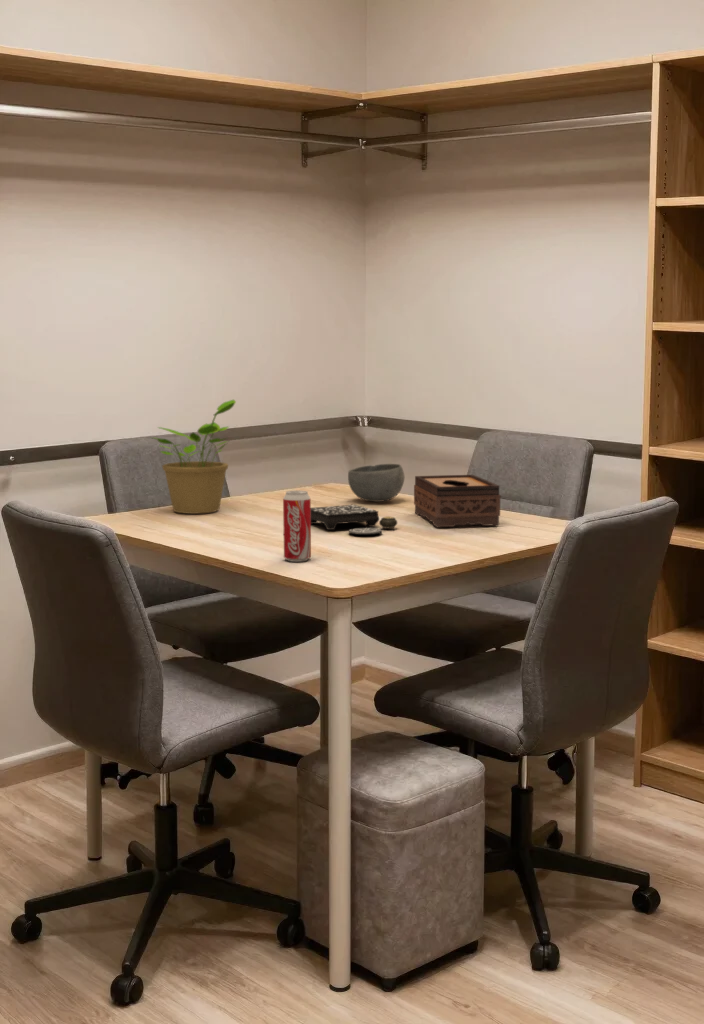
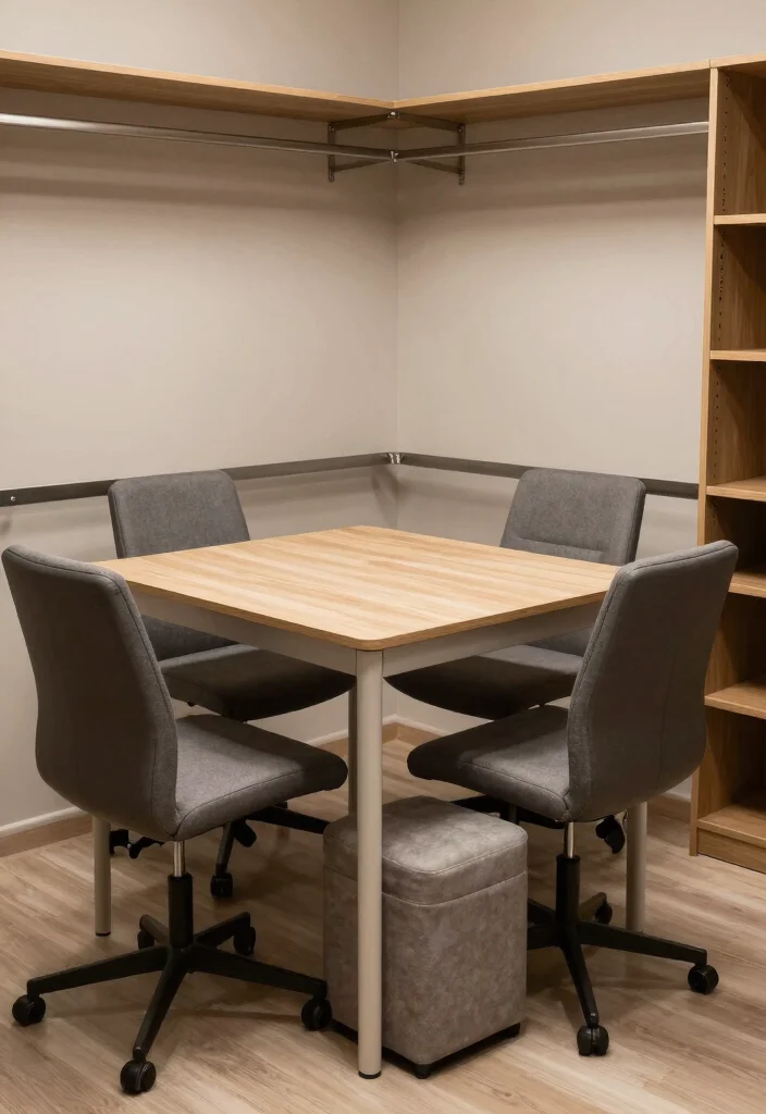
- bowl (376, 483)
- potted plant (193, 454)
- tissue box (455, 499)
- board game (341, 517)
- beverage can (297, 526)
